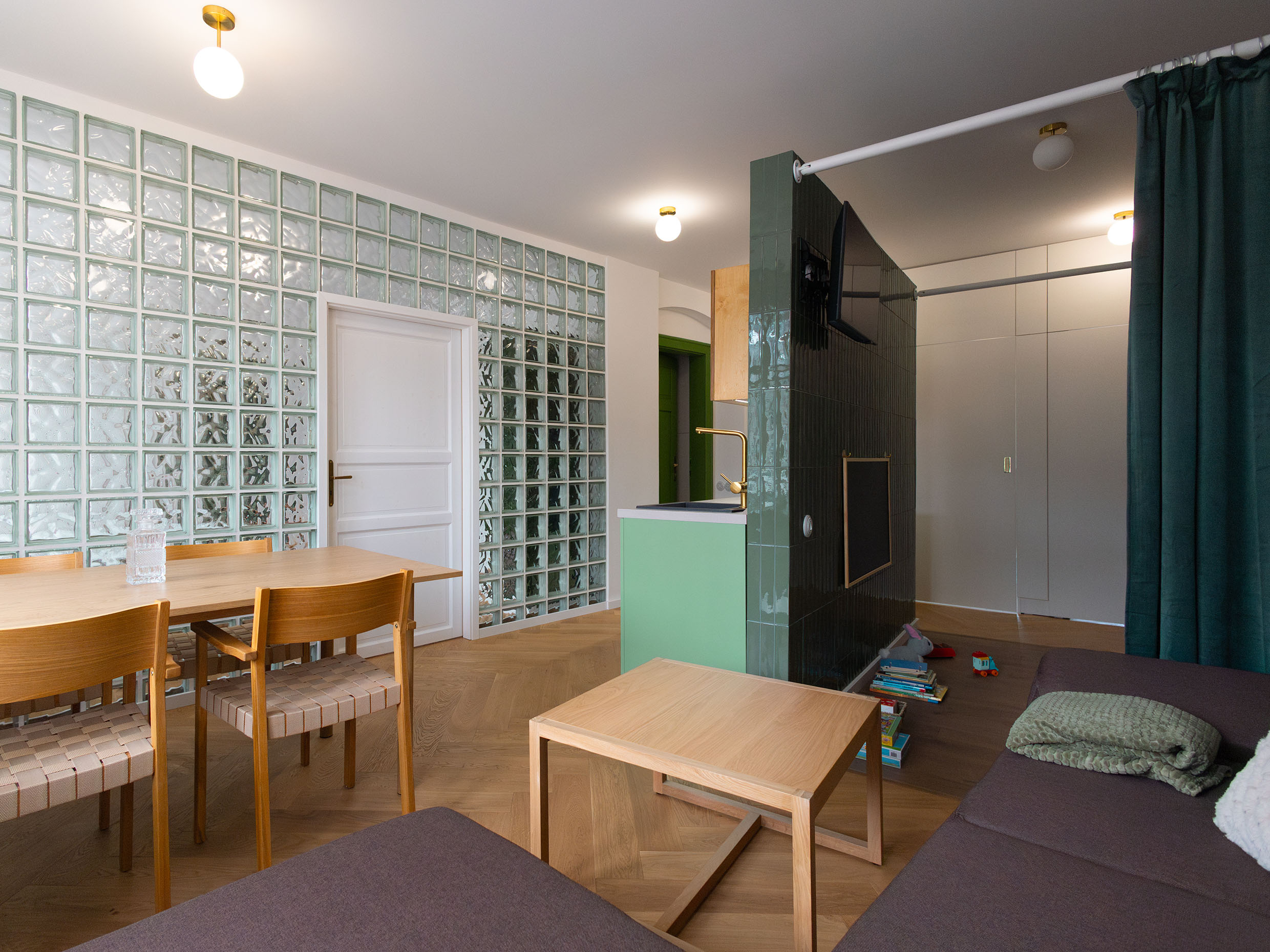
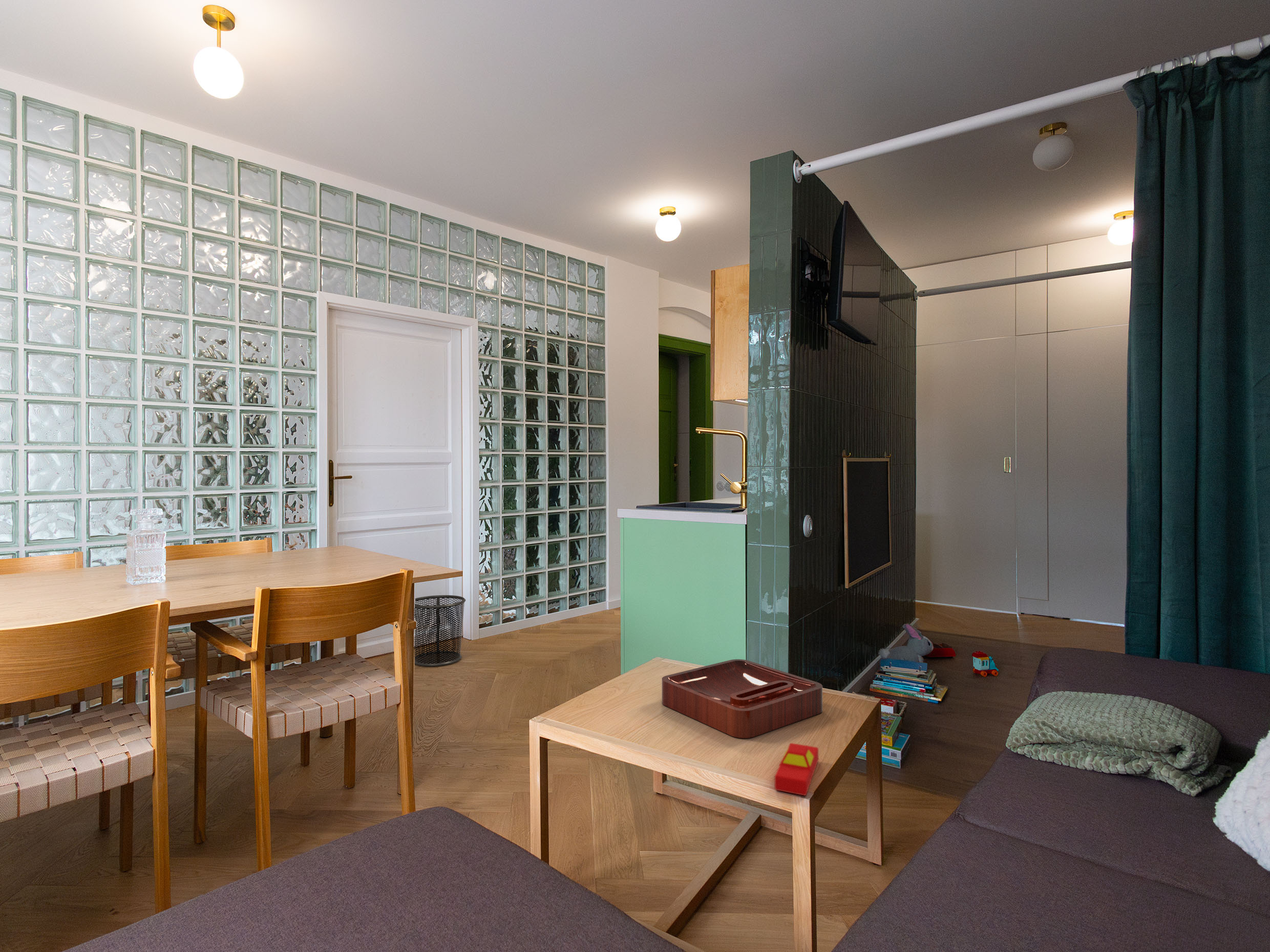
+ toy car (797, 762)
+ decorative tray (740, 694)
+ waste bin (437, 630)
